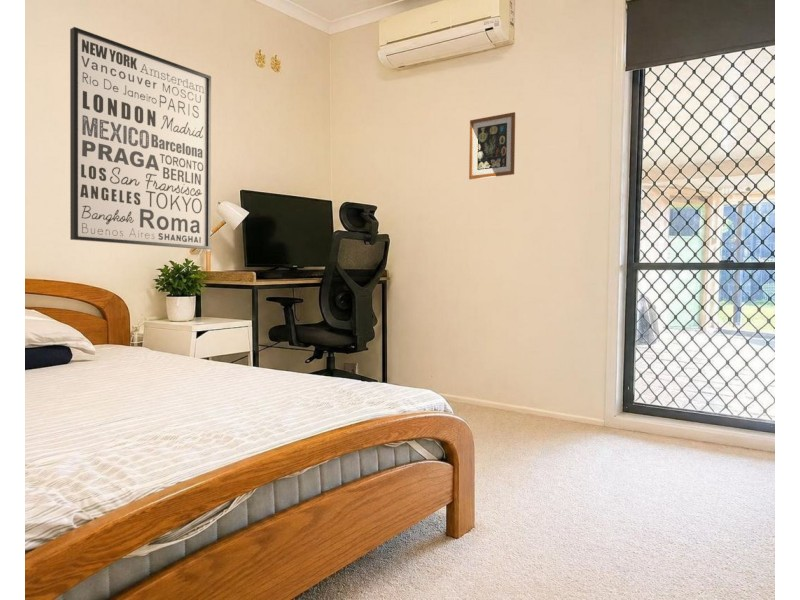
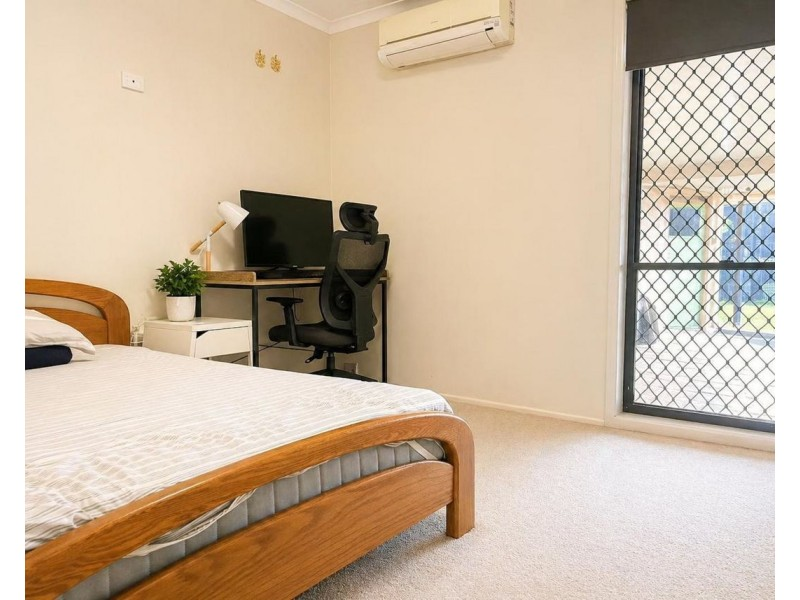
- wall art (147, 150)
- wall art (491, 146)
